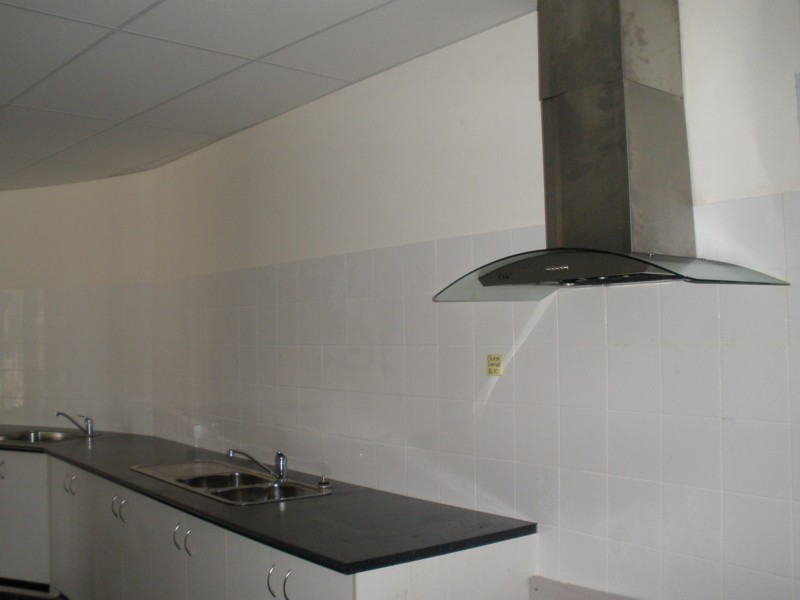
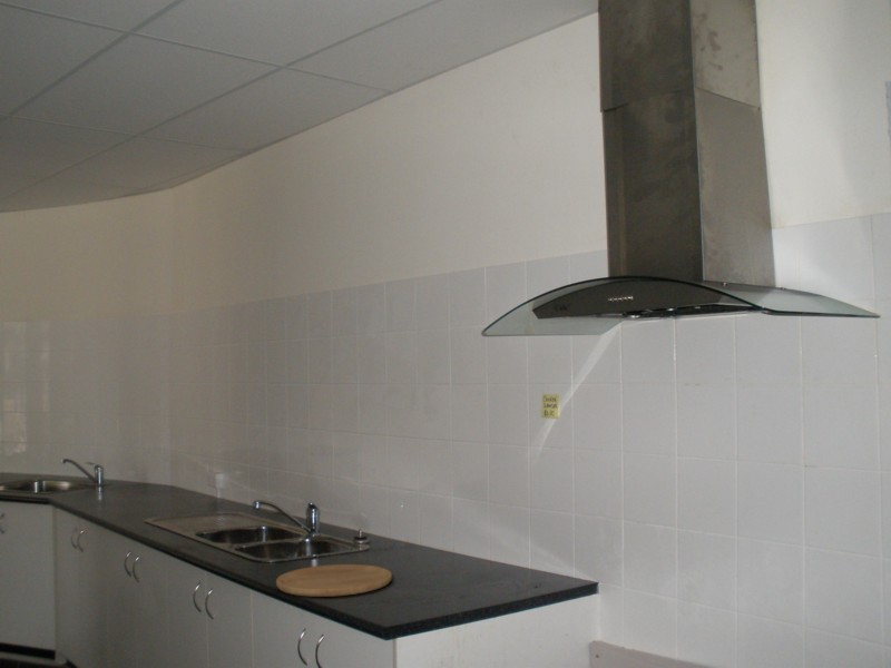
+ cutting board (334, 579)
